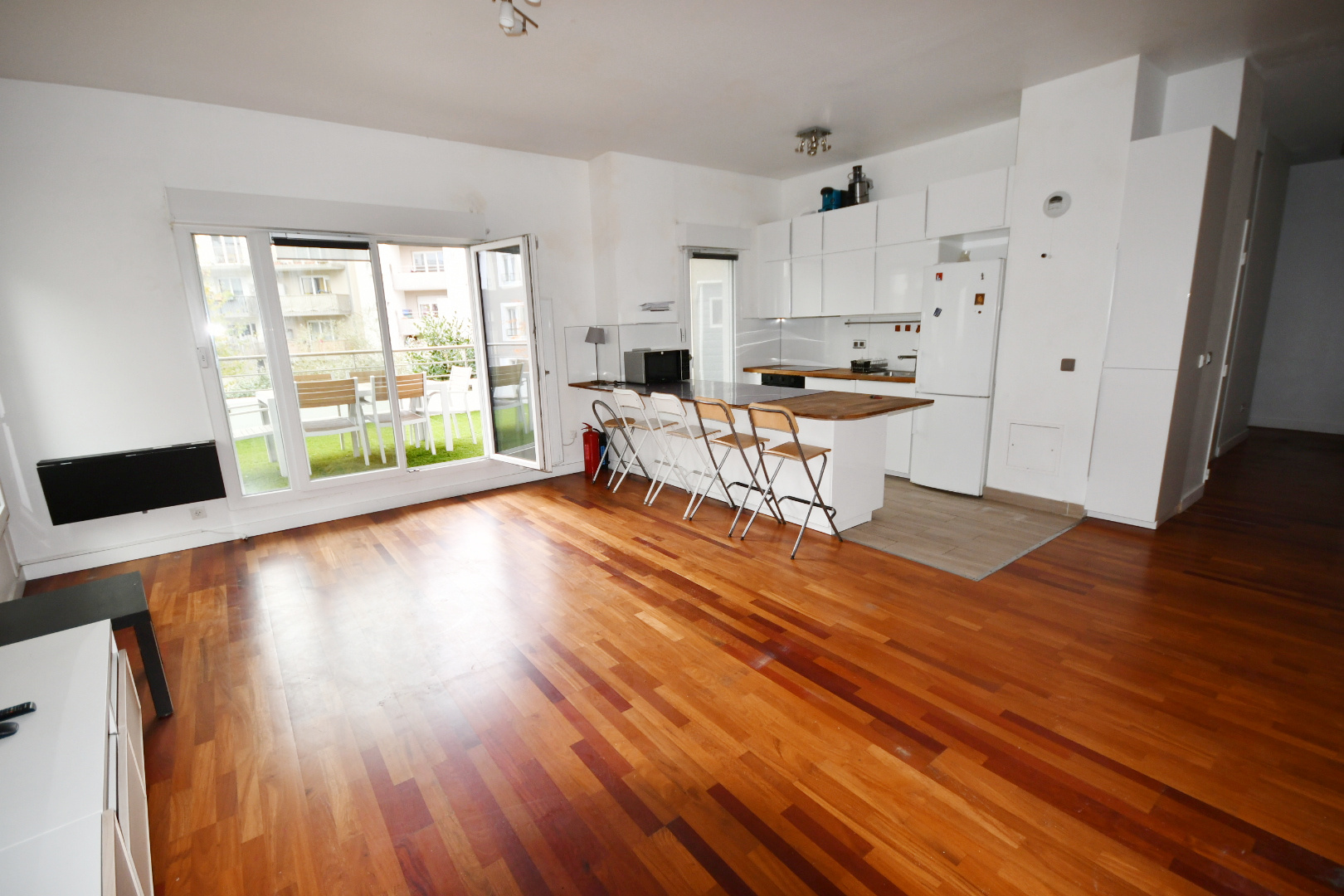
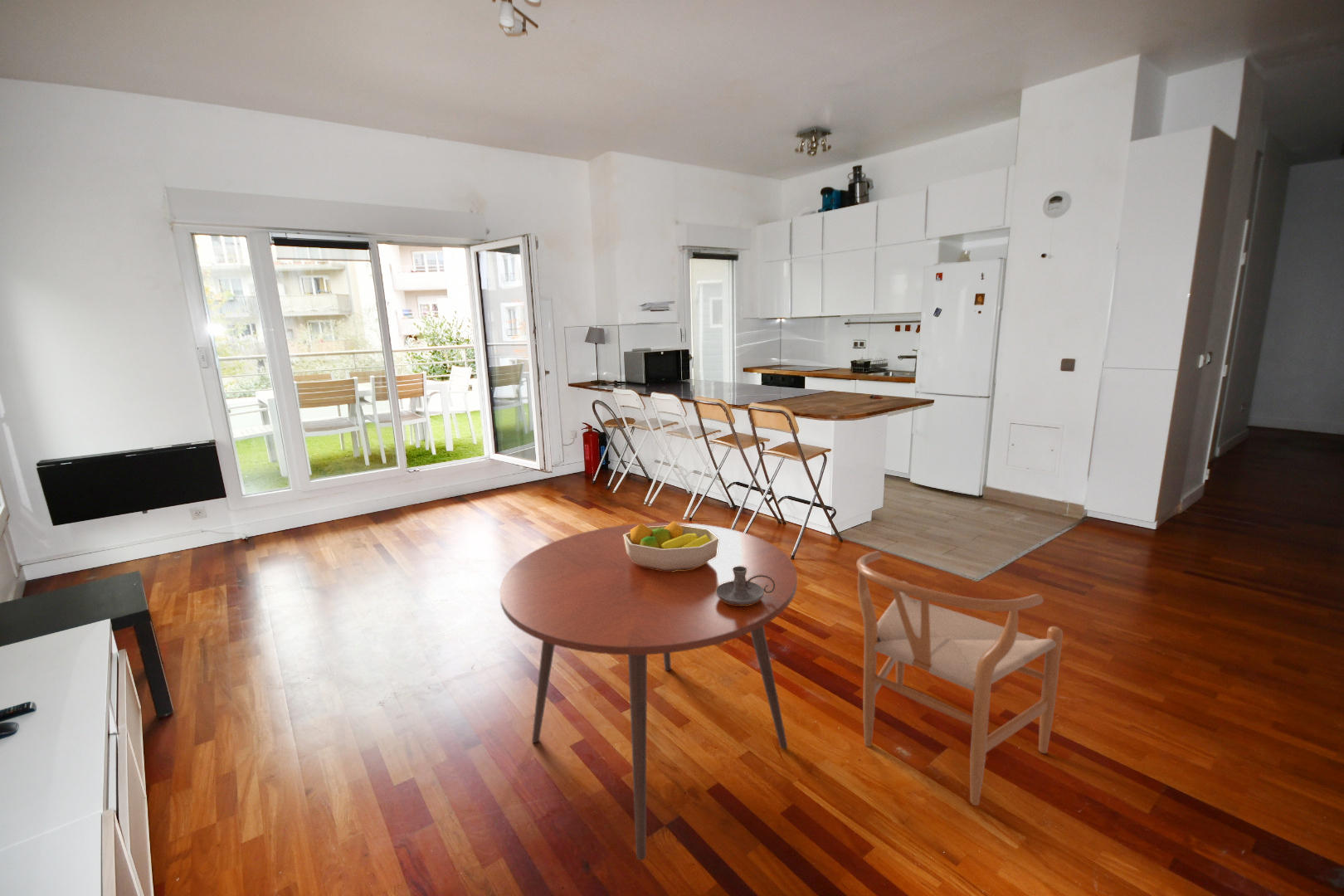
+ chair (940, 658)
+ candle holder (745, 582)
+ dining table (653, 654)
+ fruit bowl (670, 543)
